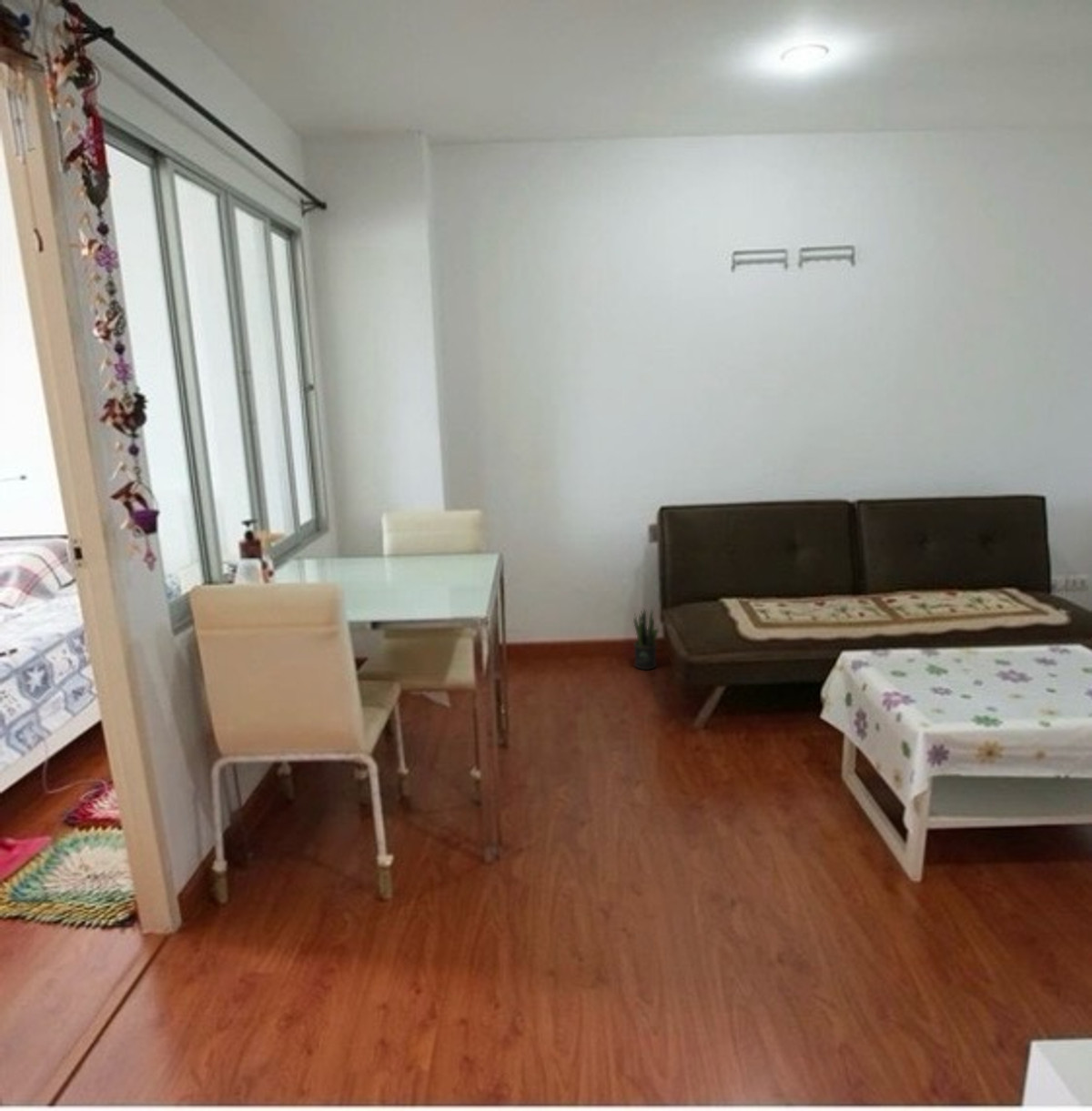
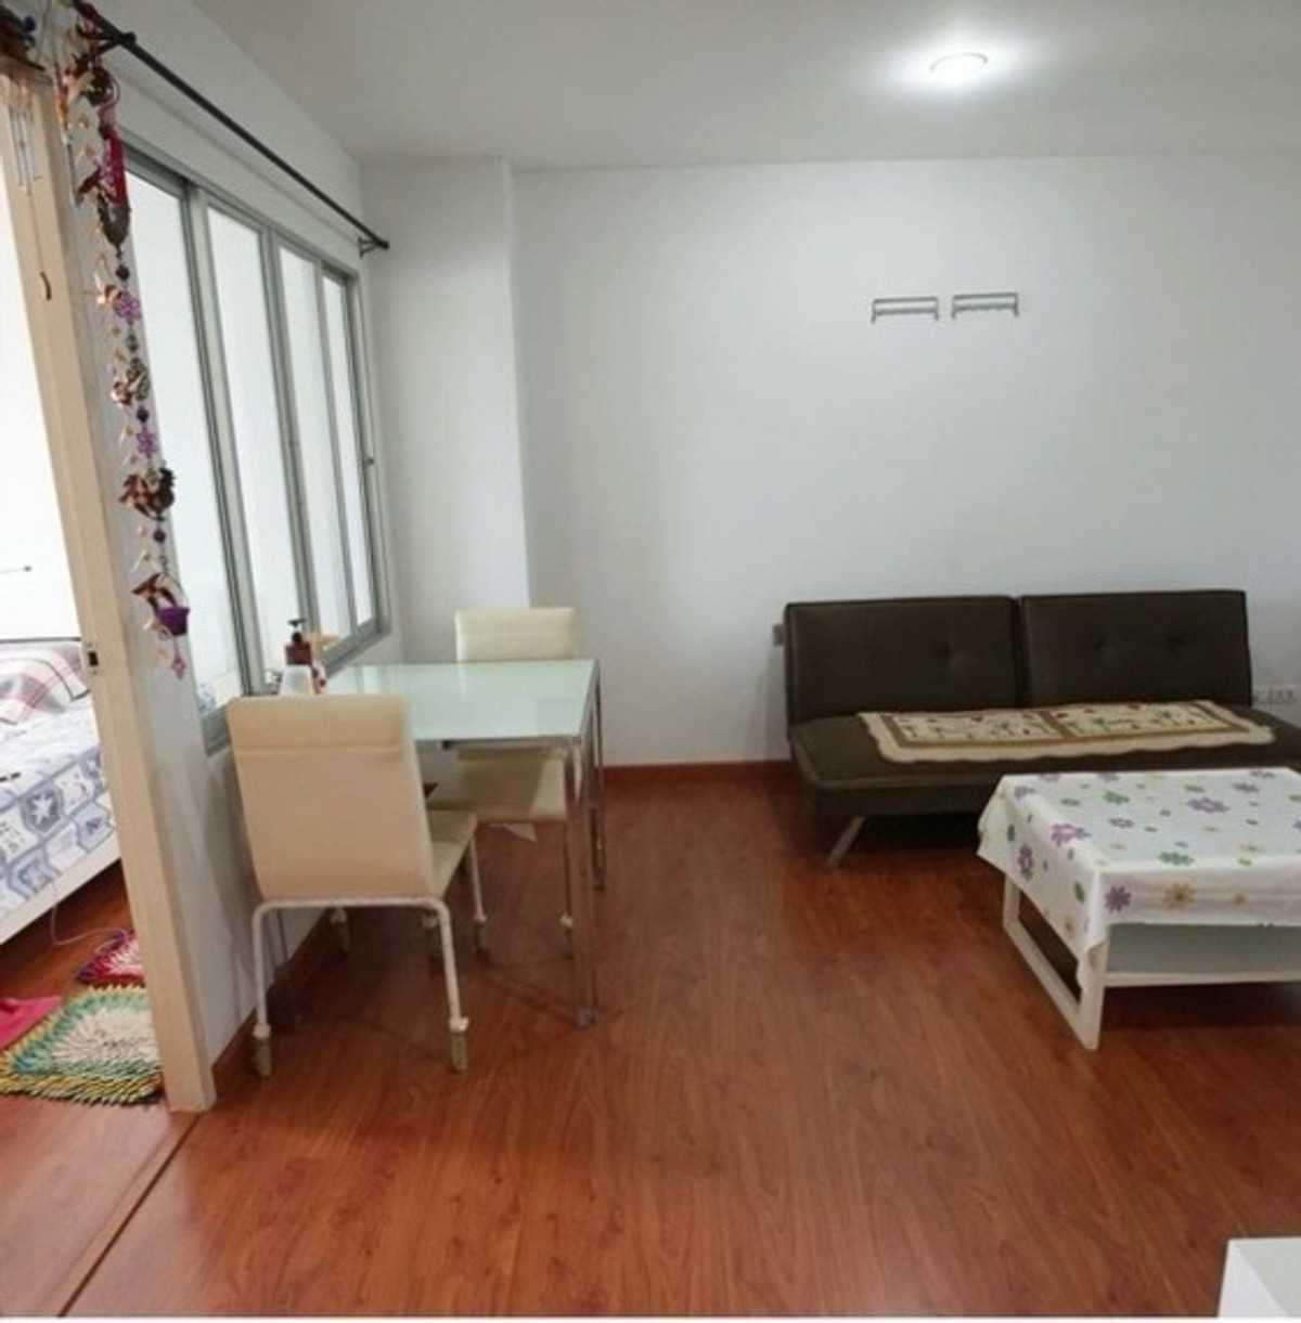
- potted plant (646, 638)
